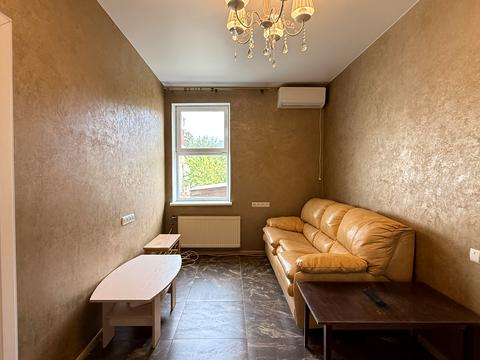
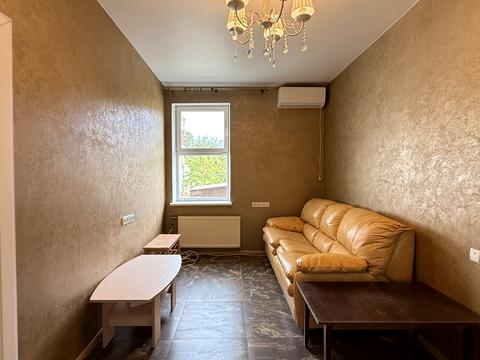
- remote control (373, 296)
